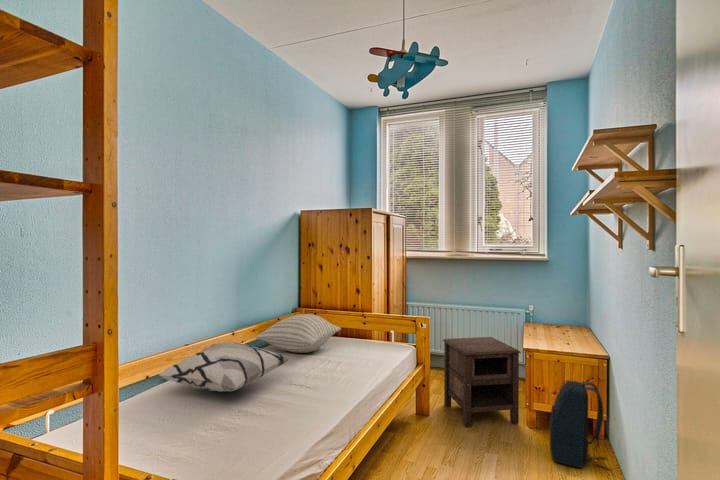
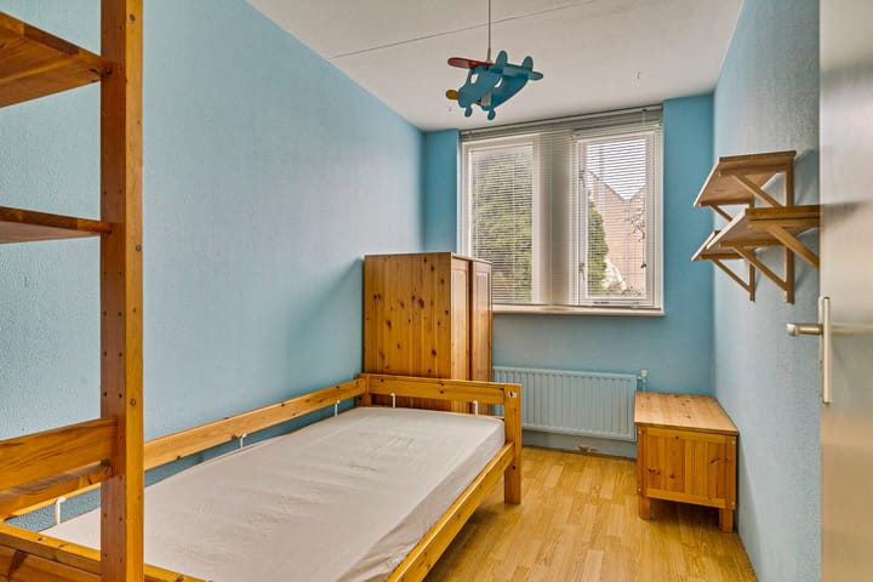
- decorative pillow (228, 366)
- pillow (300, 332)
- backpack (578, 419)
- nightstand (479, 378)
